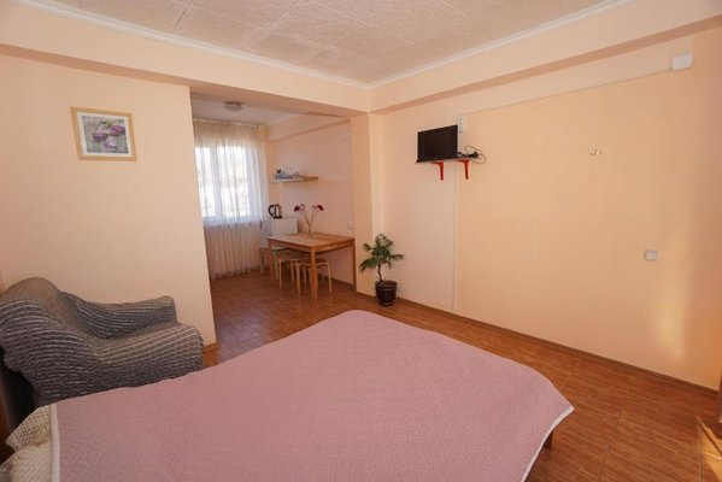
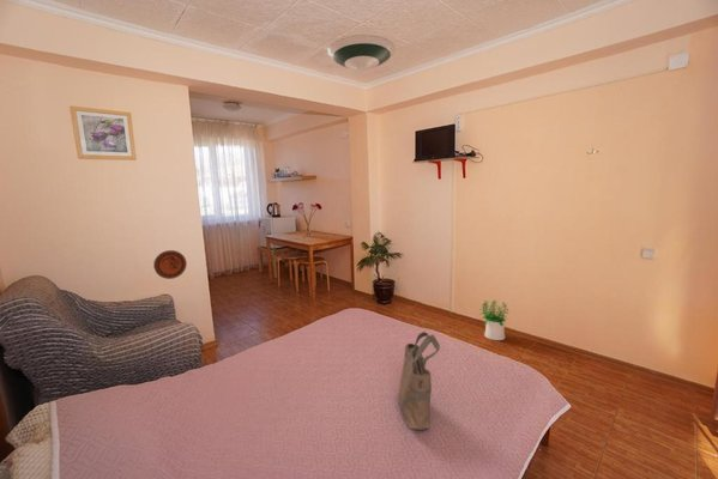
+ tote bag (417, 370)
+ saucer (361, 60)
+ decorative plate (170, 263)
+ potted plant (493, 319)
